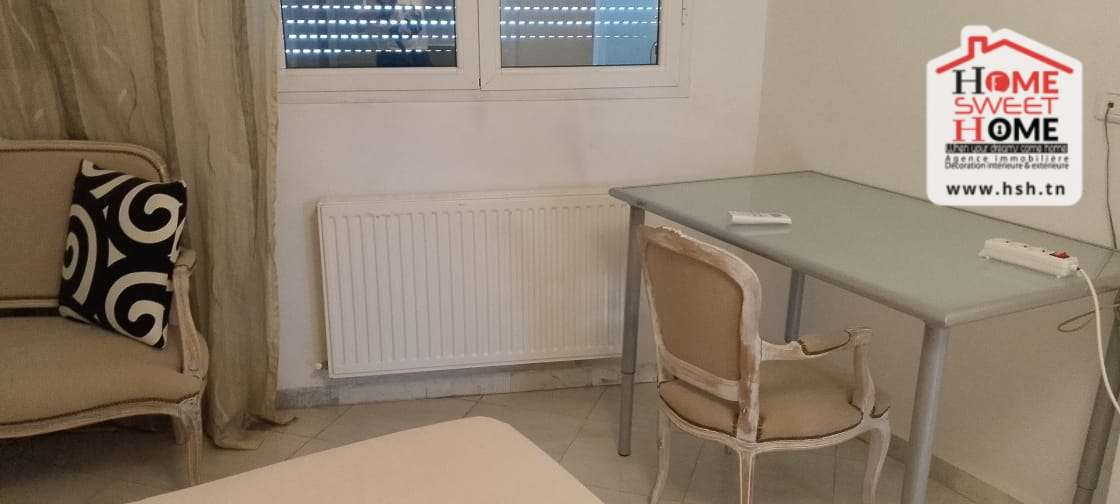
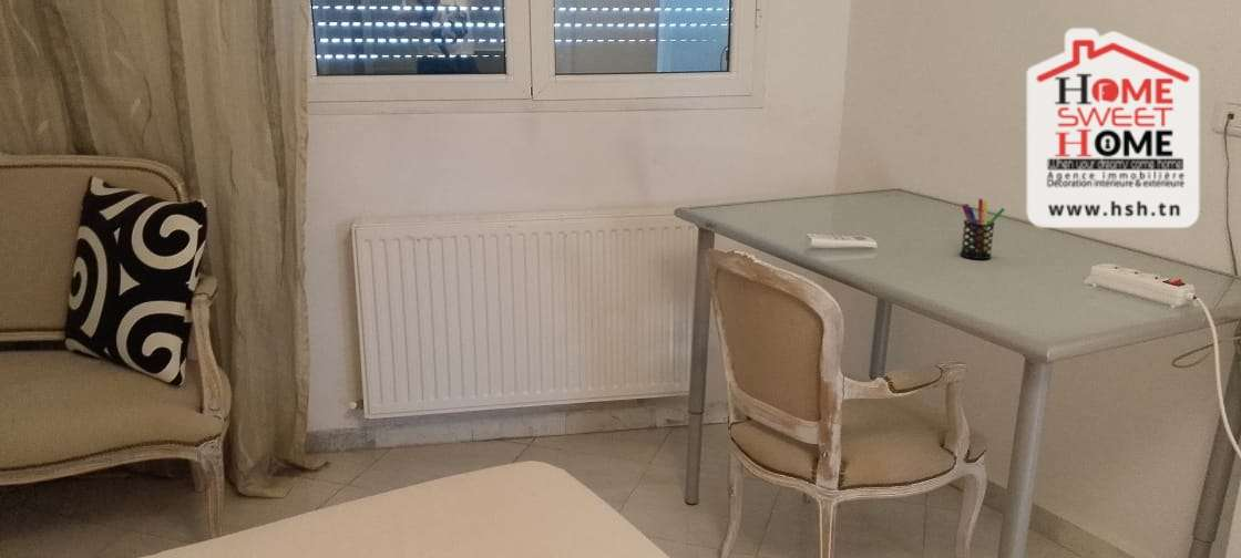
+ pen holder (982, 227)
